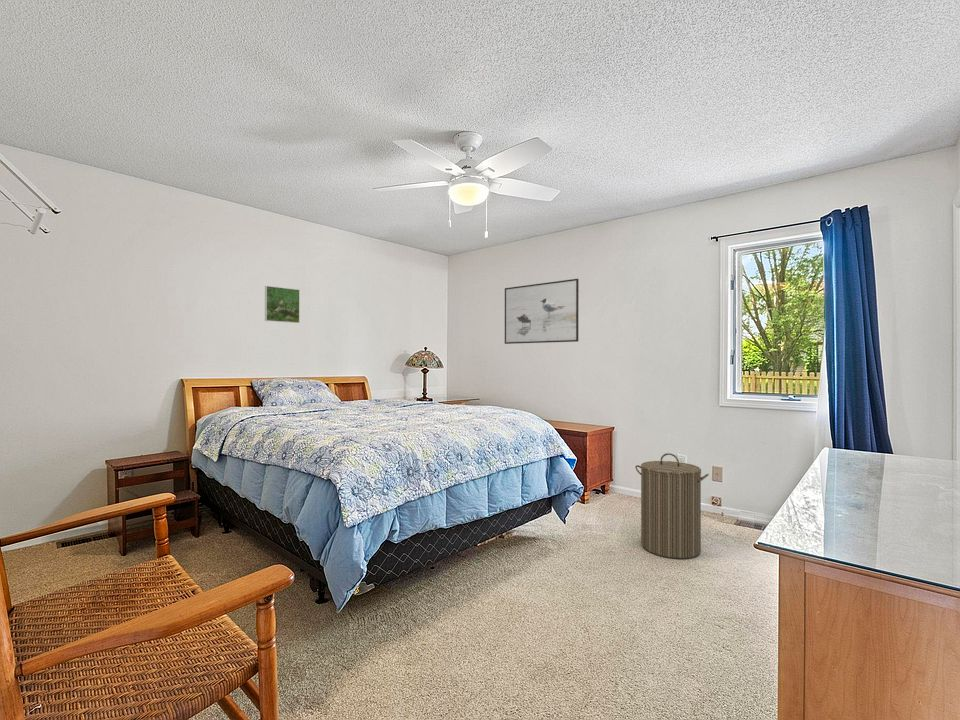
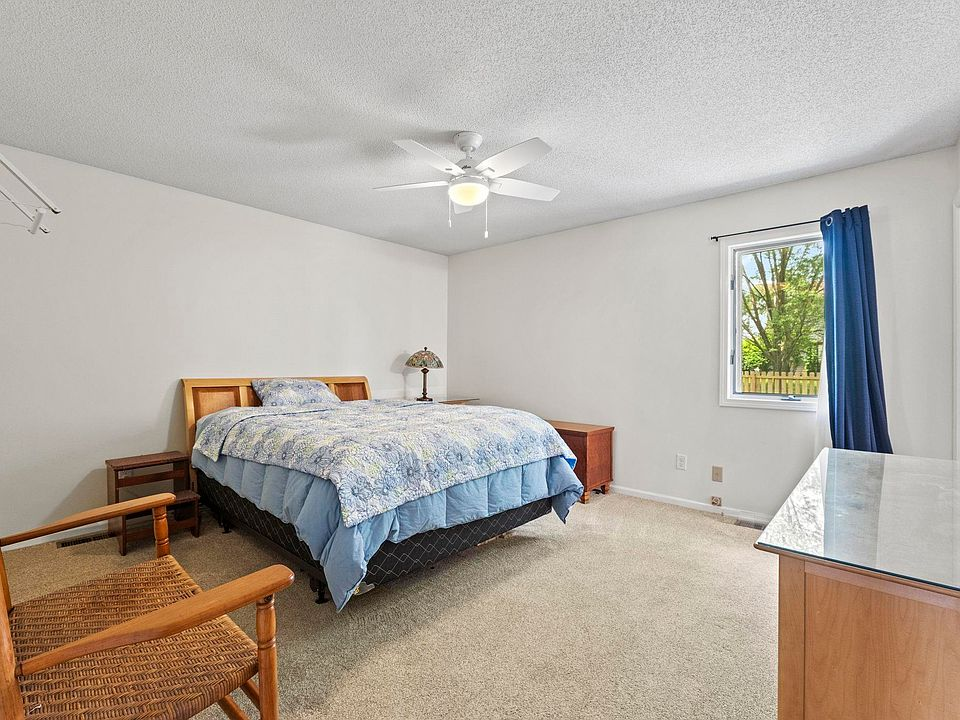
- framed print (282, 304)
- laundry hamper (670, 500)
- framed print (539, 313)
